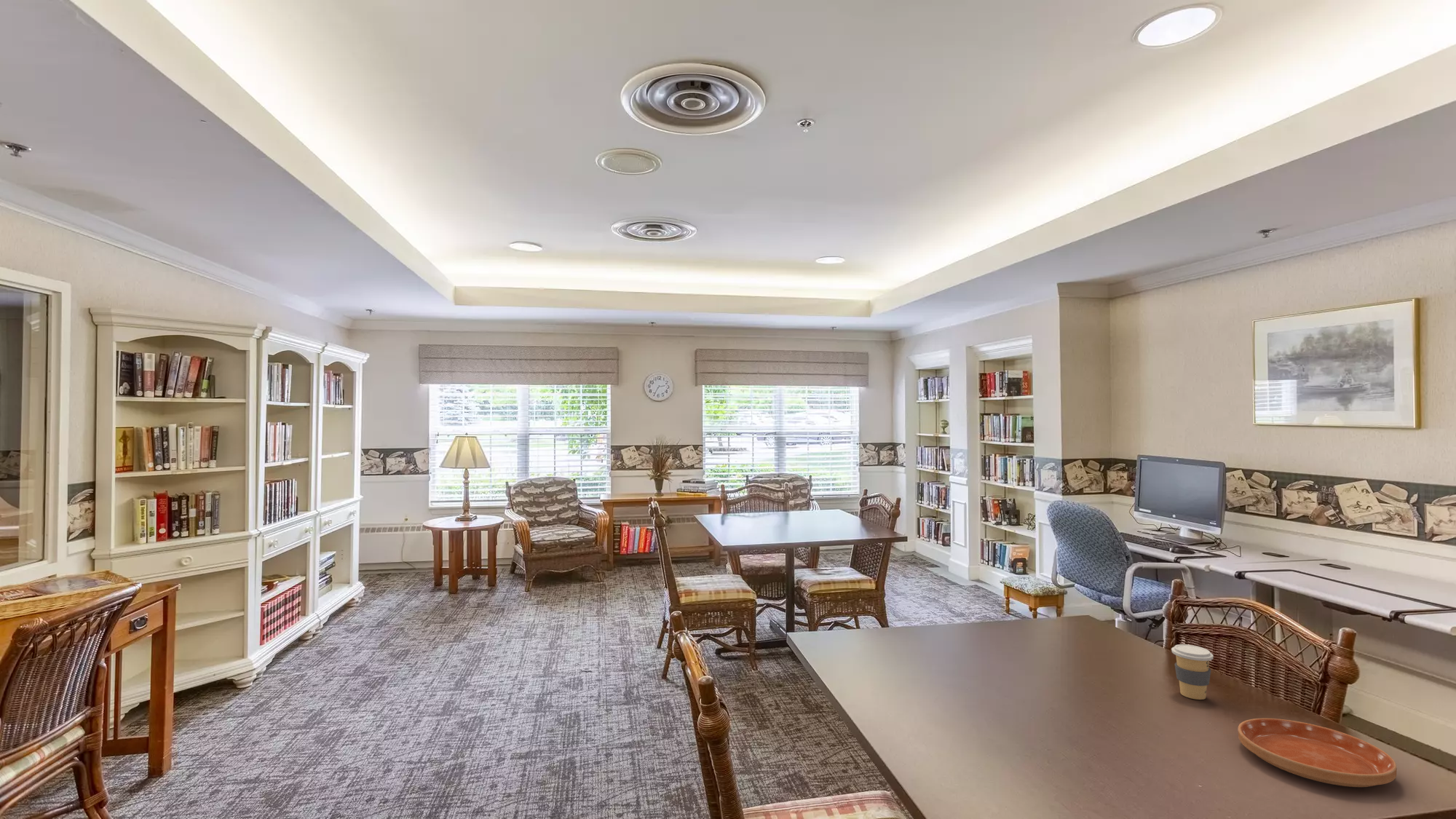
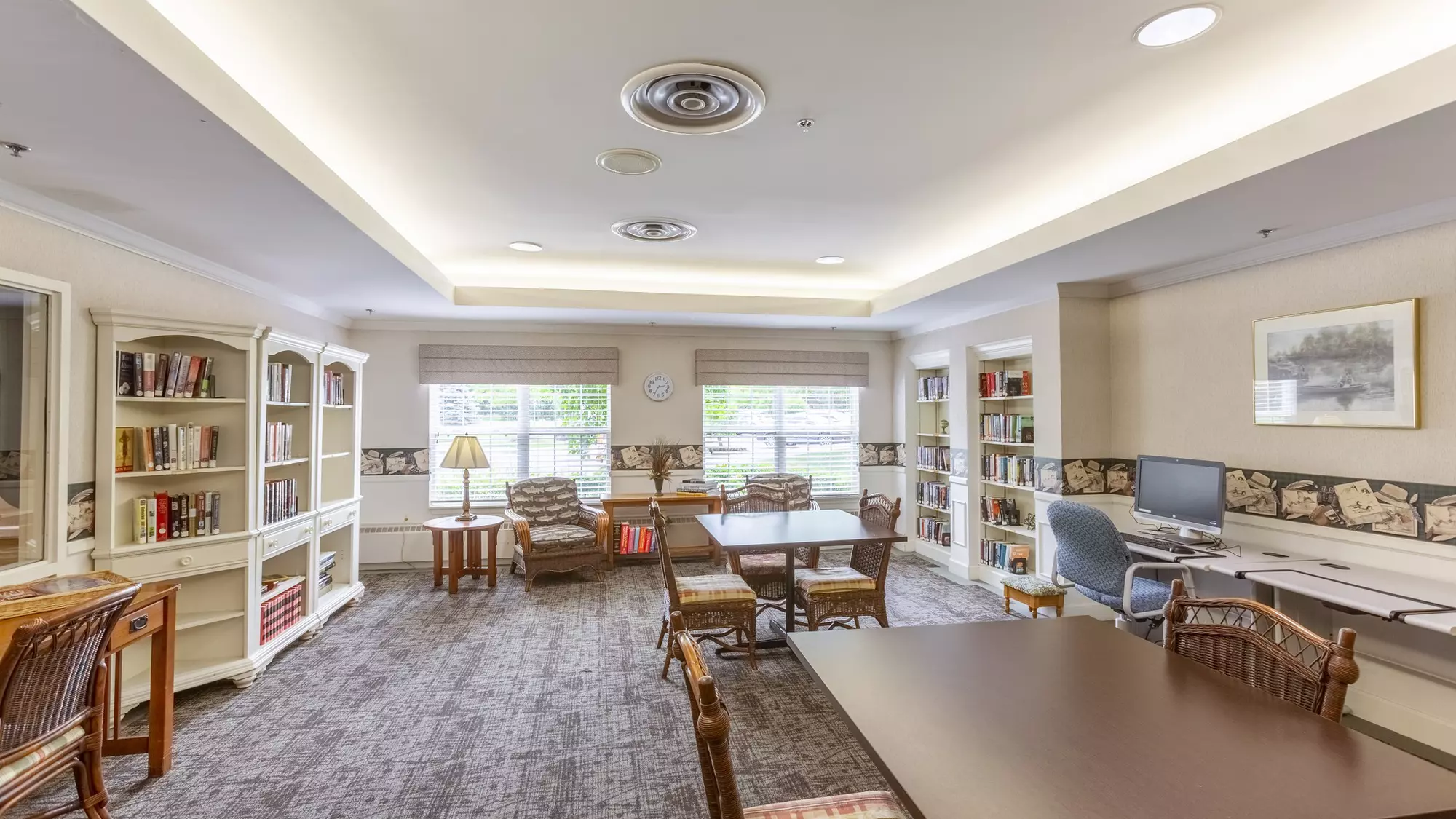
- coffee cup (1192, 672)
- saucer (1313, 753)
